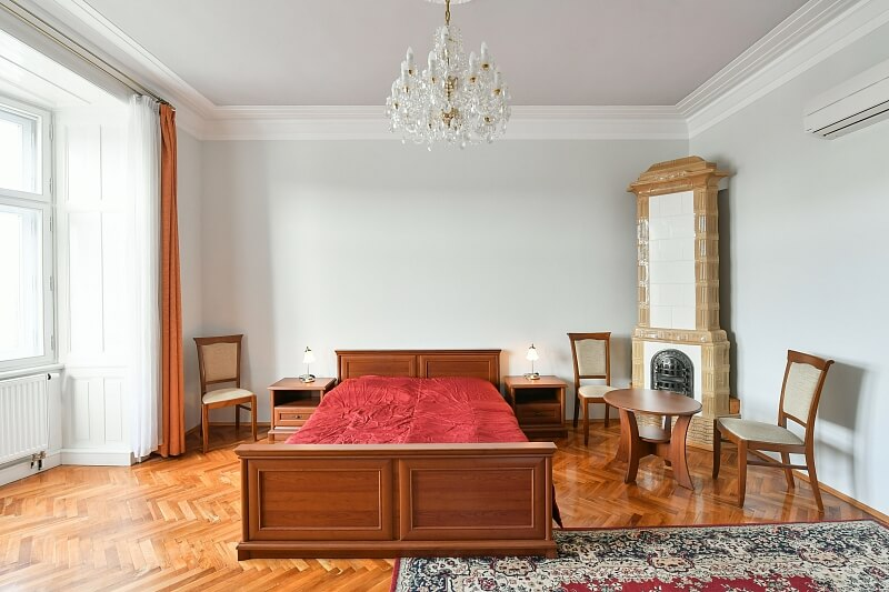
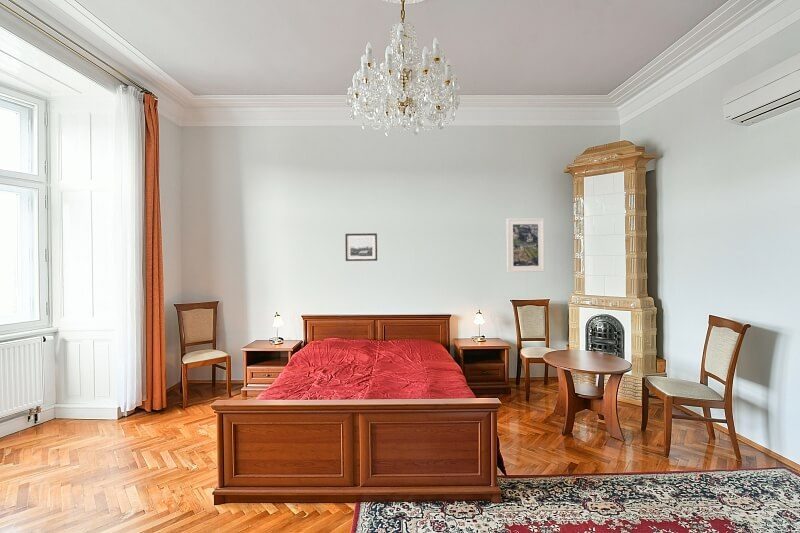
+ wall art (361, 247)
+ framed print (525, 245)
